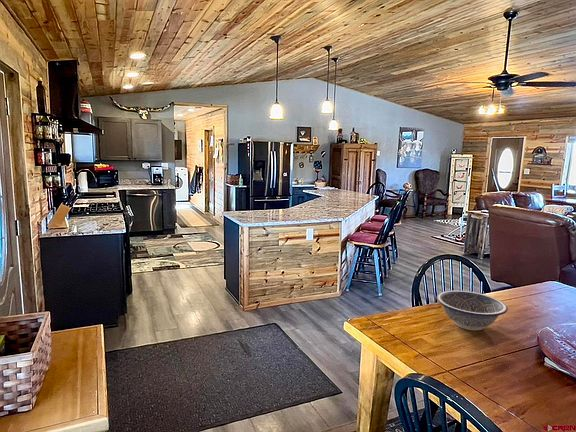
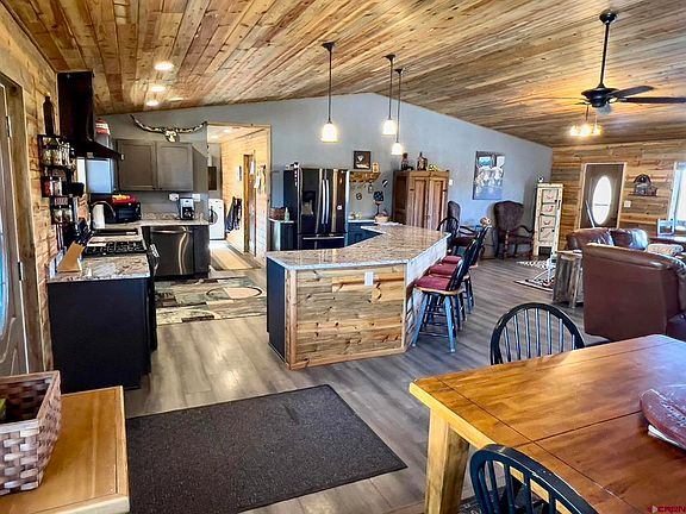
- decorative bowl (469, 313)
